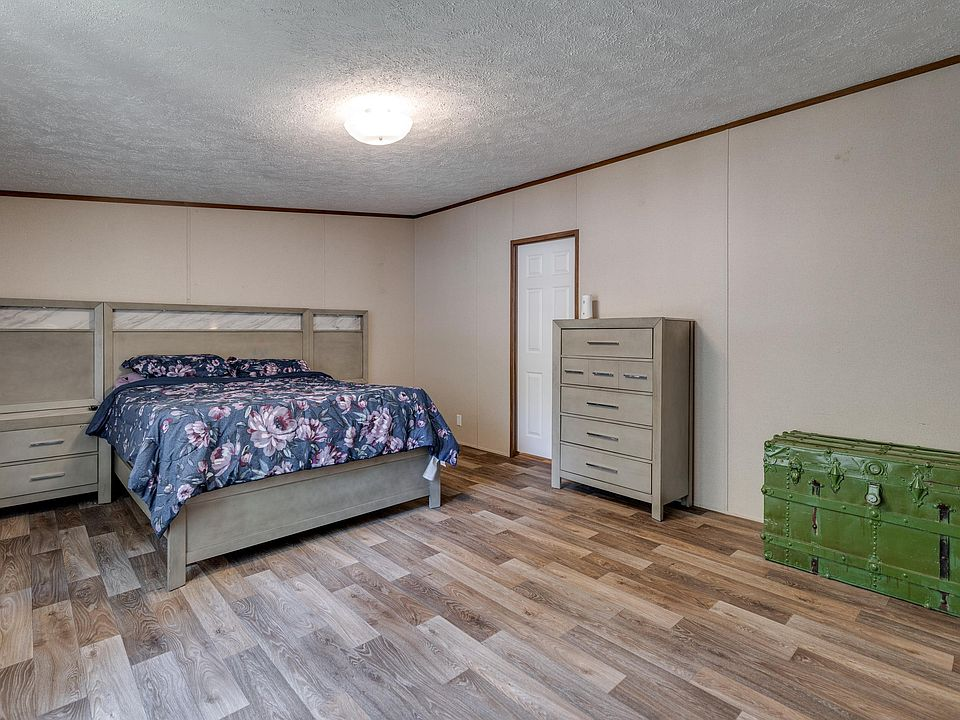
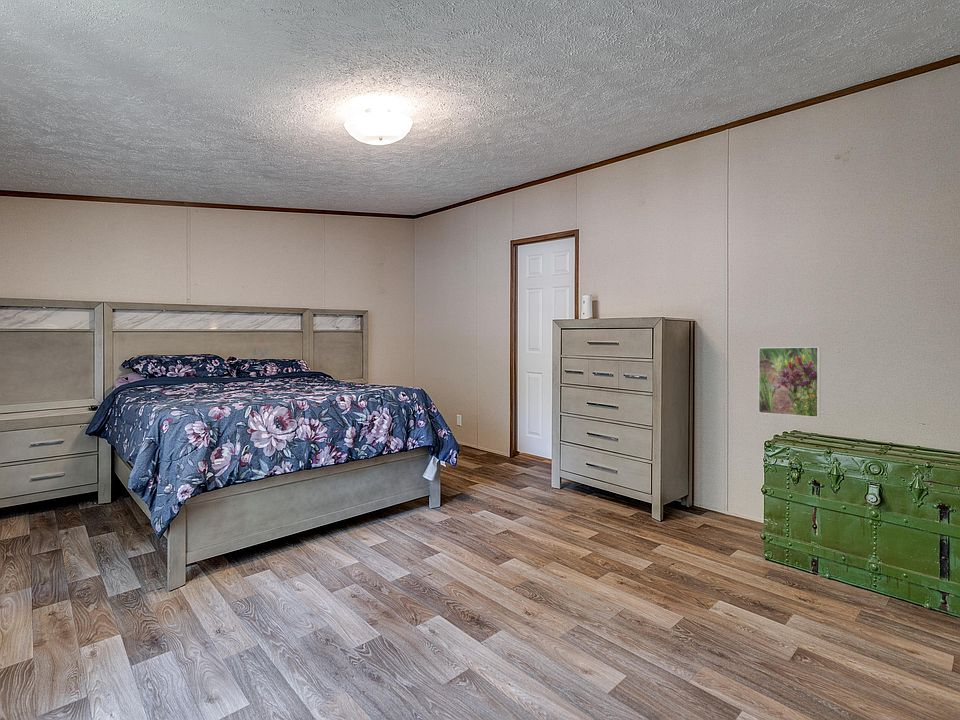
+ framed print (788, 381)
